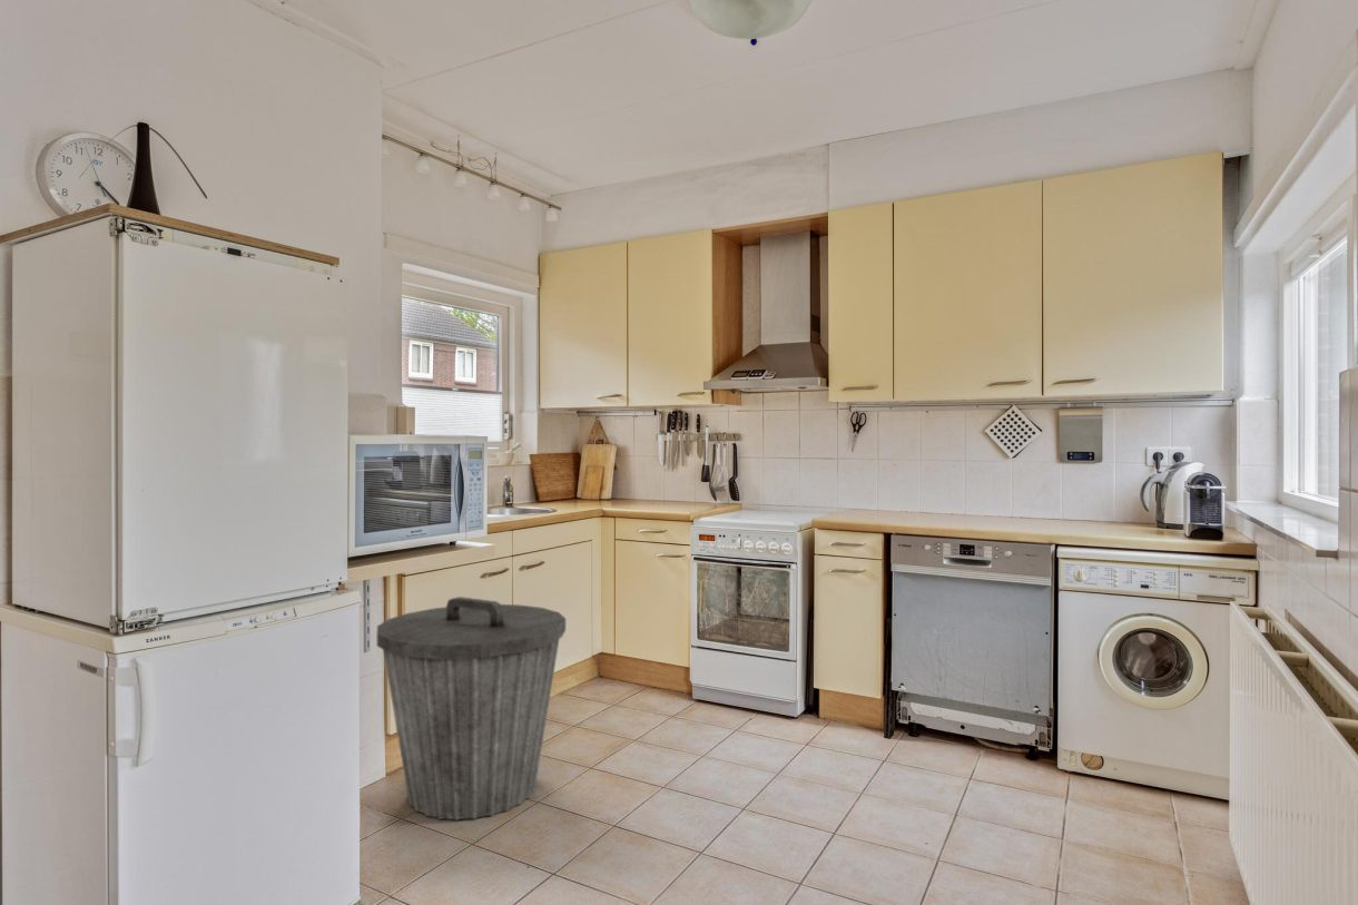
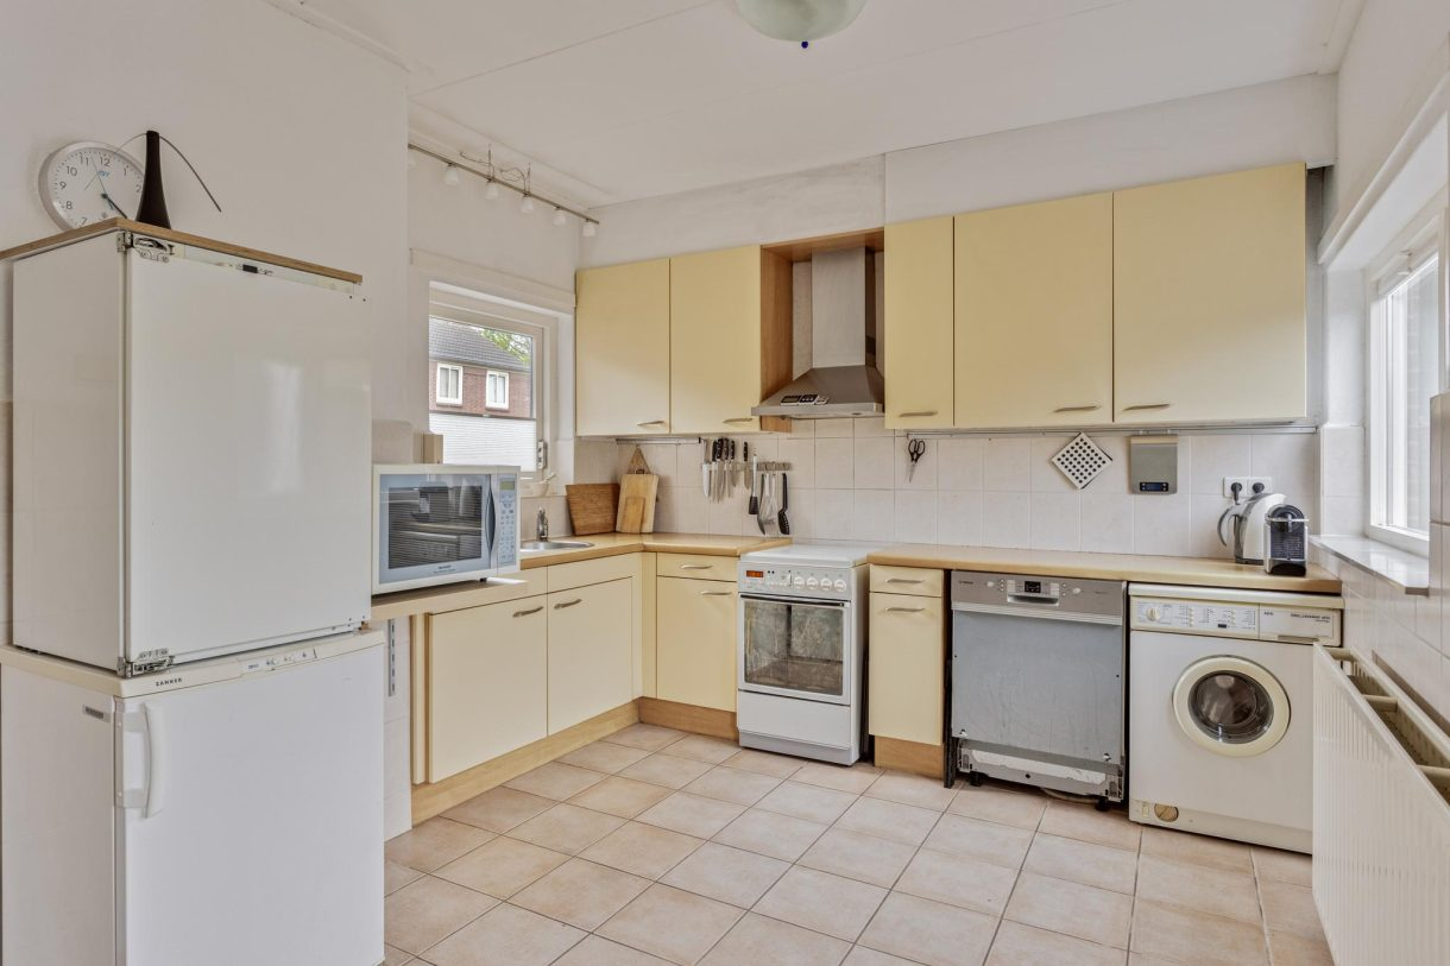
- trash can (473, 695)
